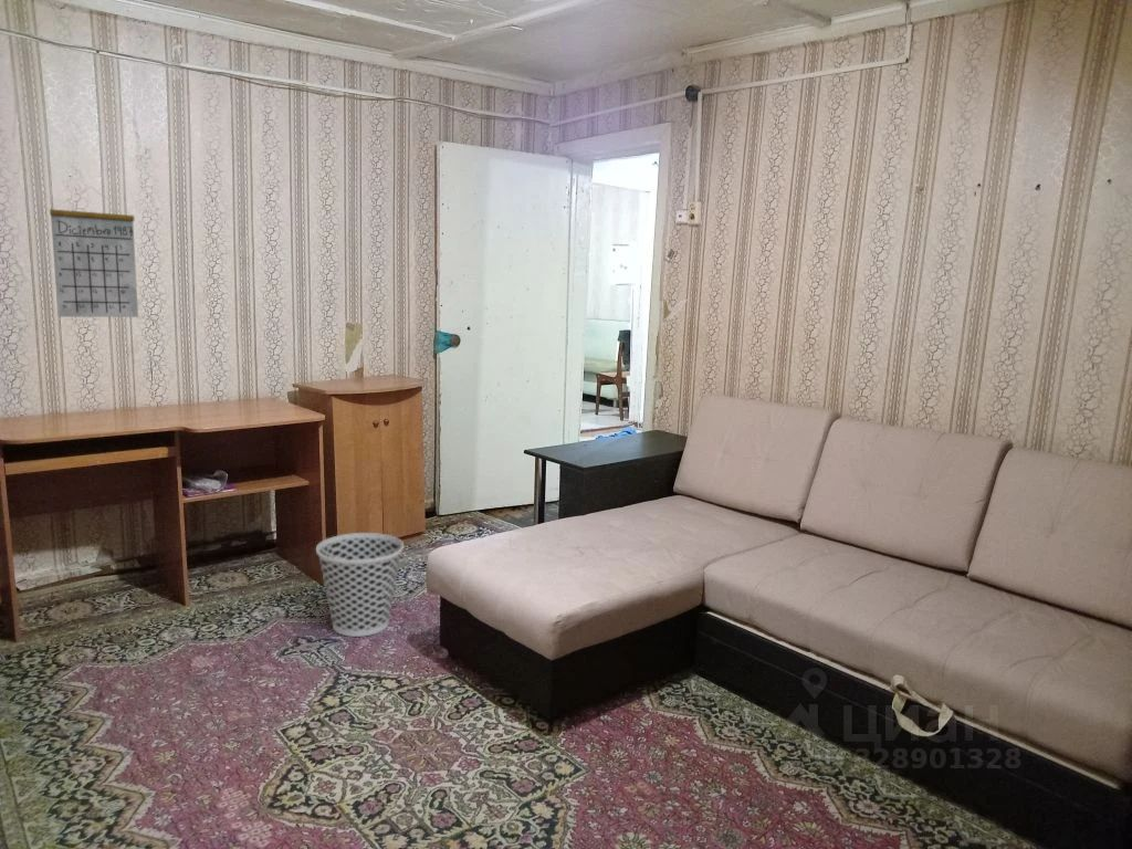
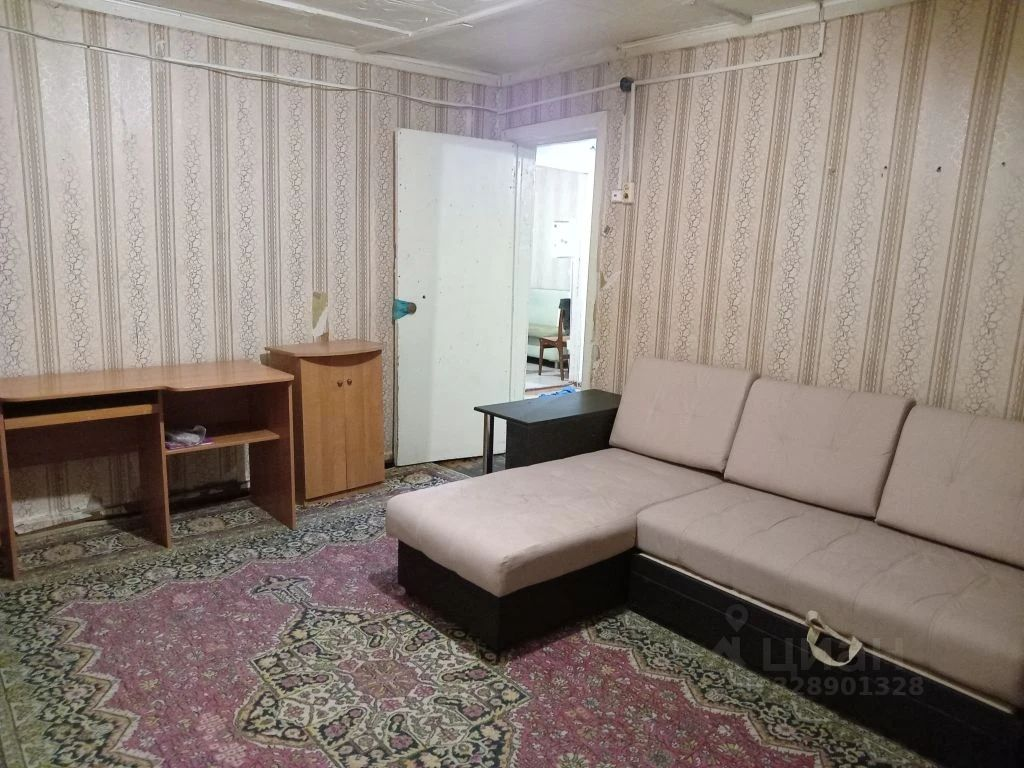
- calendar (95, 252)
- wastebasket (360, 585)
